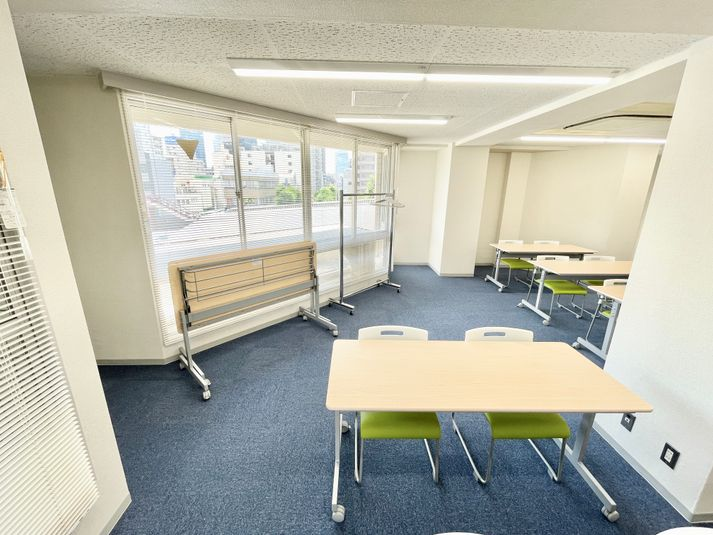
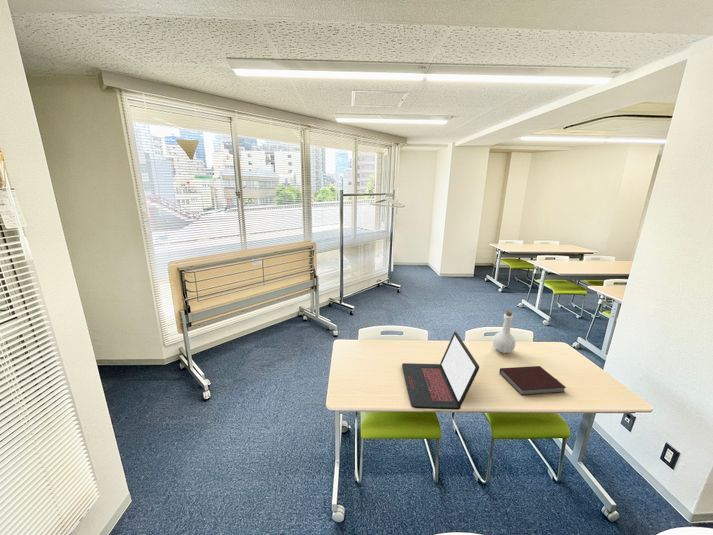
+ notebook (531, 379)
+ laptop (435, 365)
+ bottle (505, 331)
